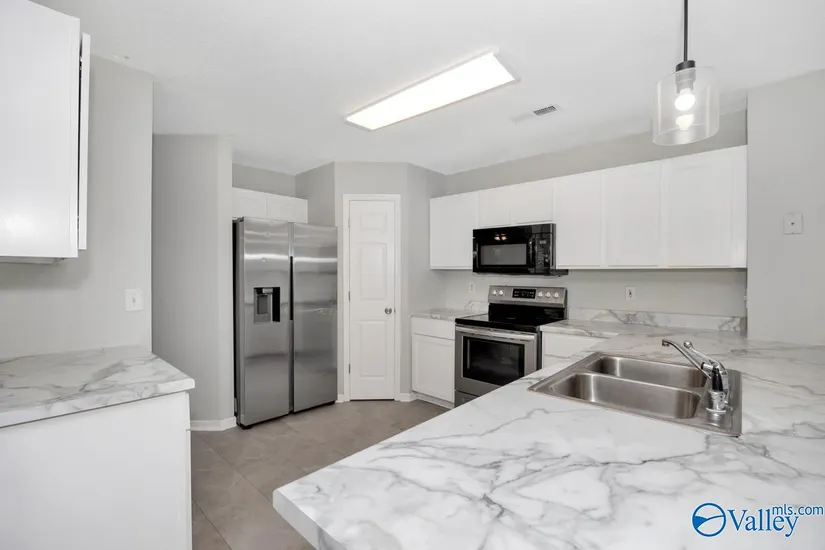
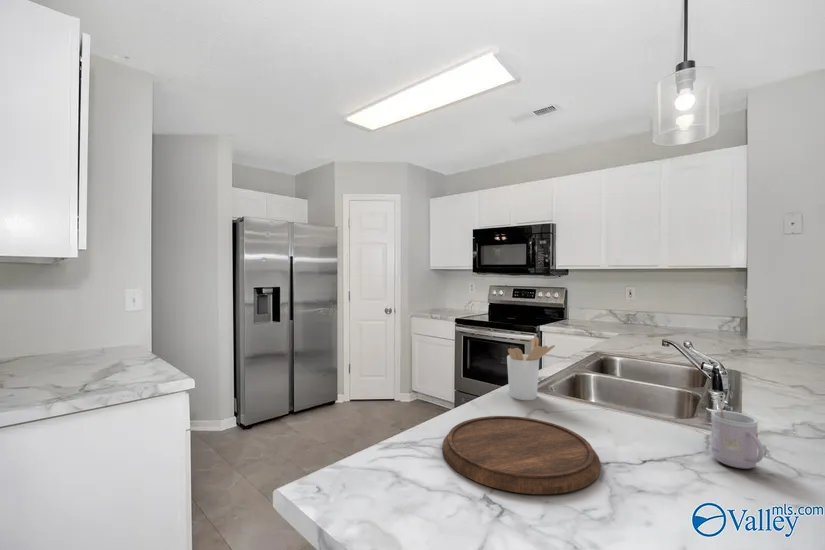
+ cutting board (517, 446)
+ mug (738, 436)
+ utensil holder (529, 368)
